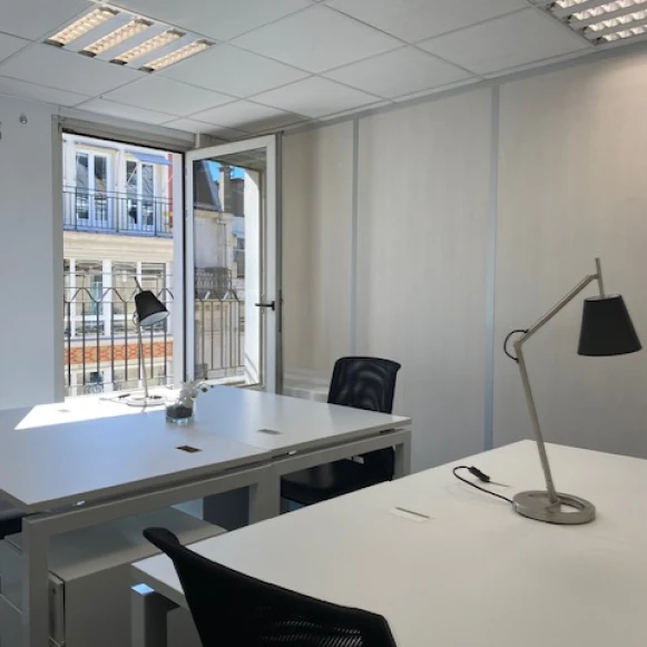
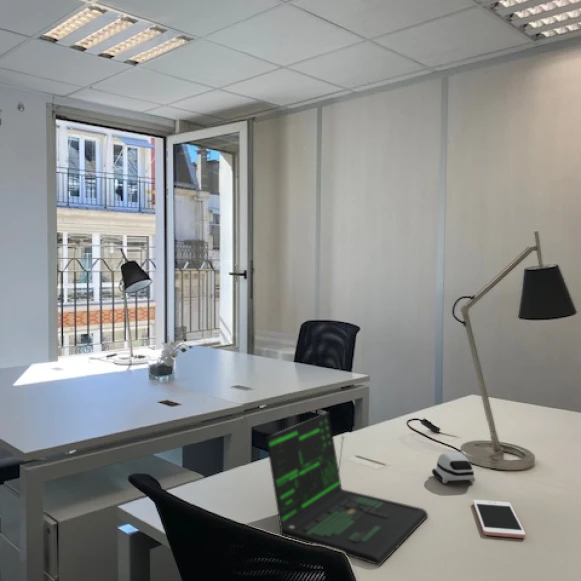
+ cell phone (497, 517)
+ laptop (339, 471)
+ computer mouse (455, 468)
